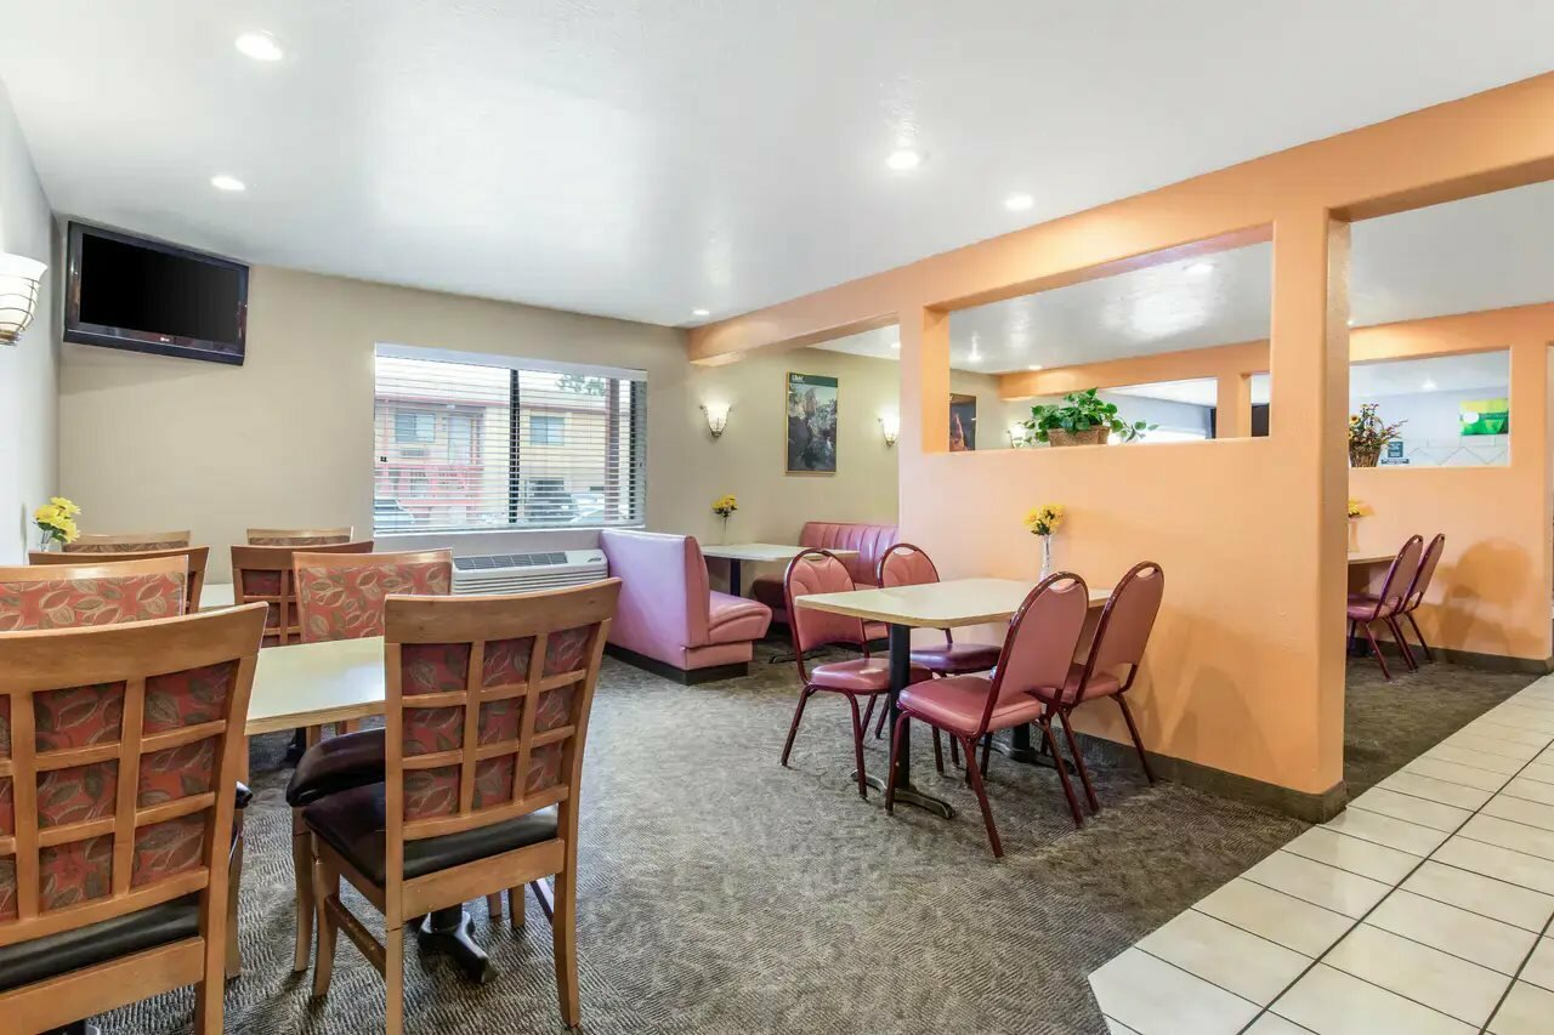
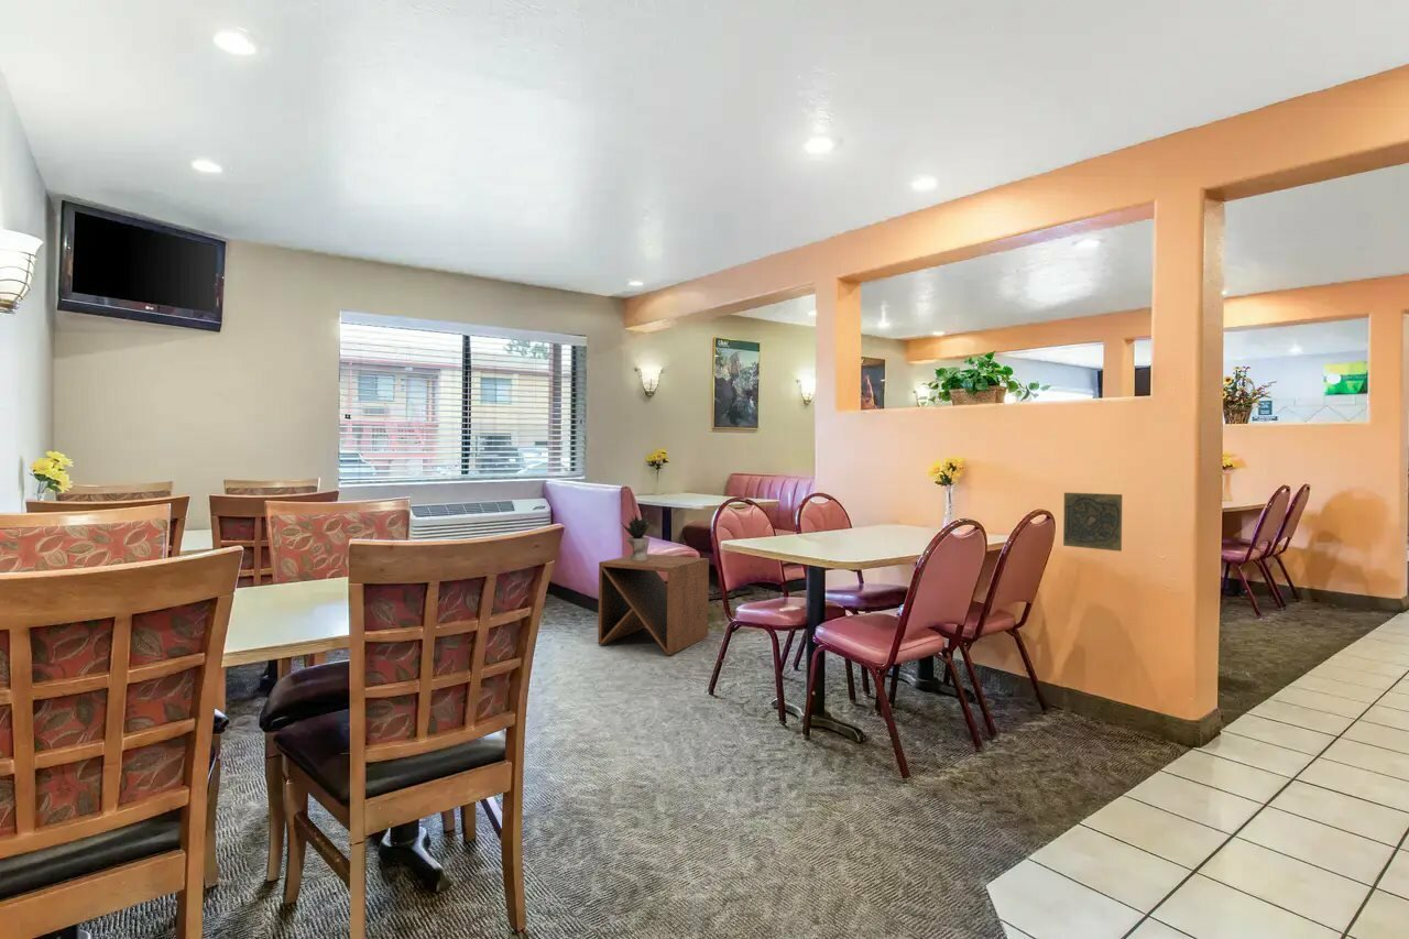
+ side table (654, 600)
+ potted plant (637, 535)
+ decorative tile (1092, 521)
